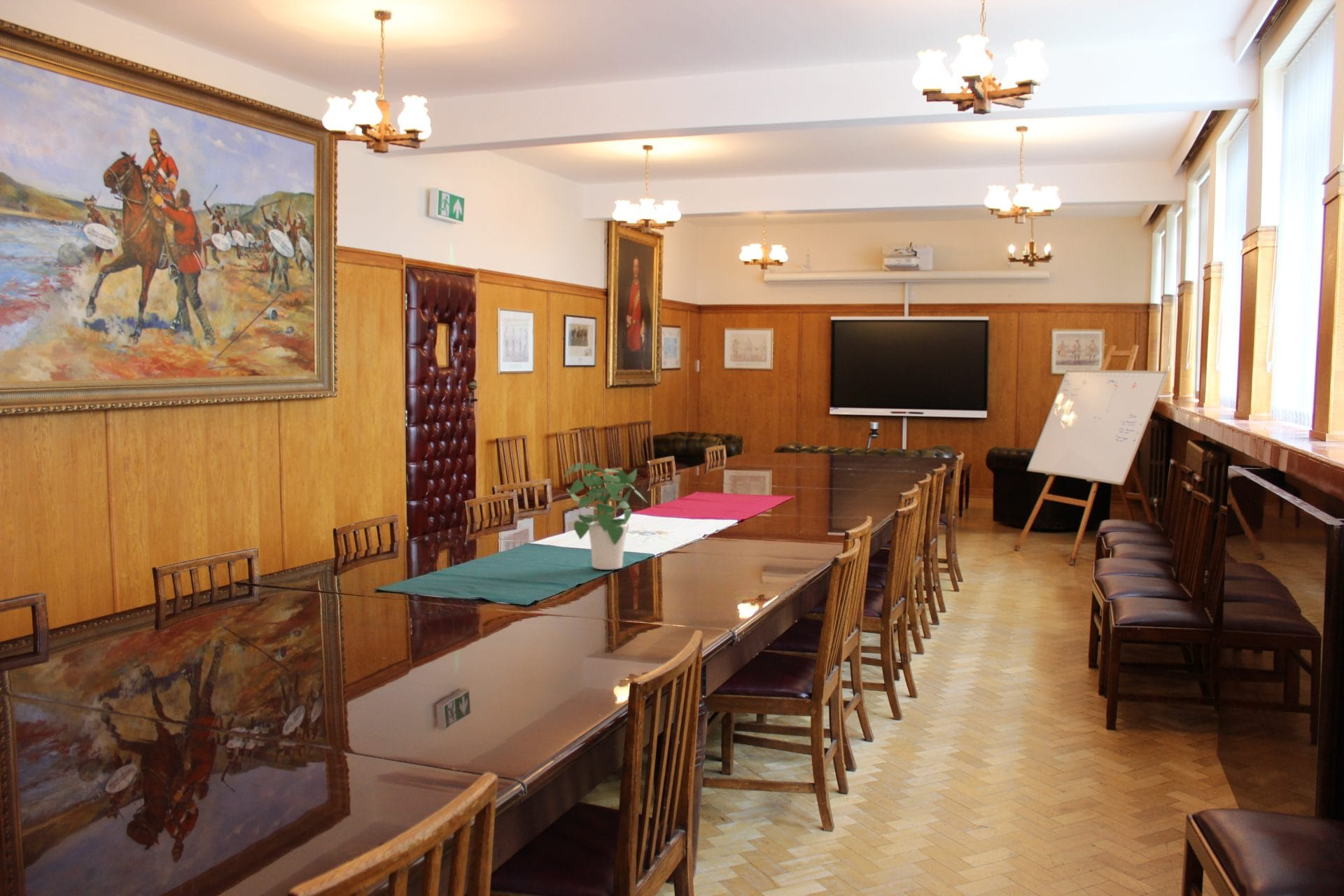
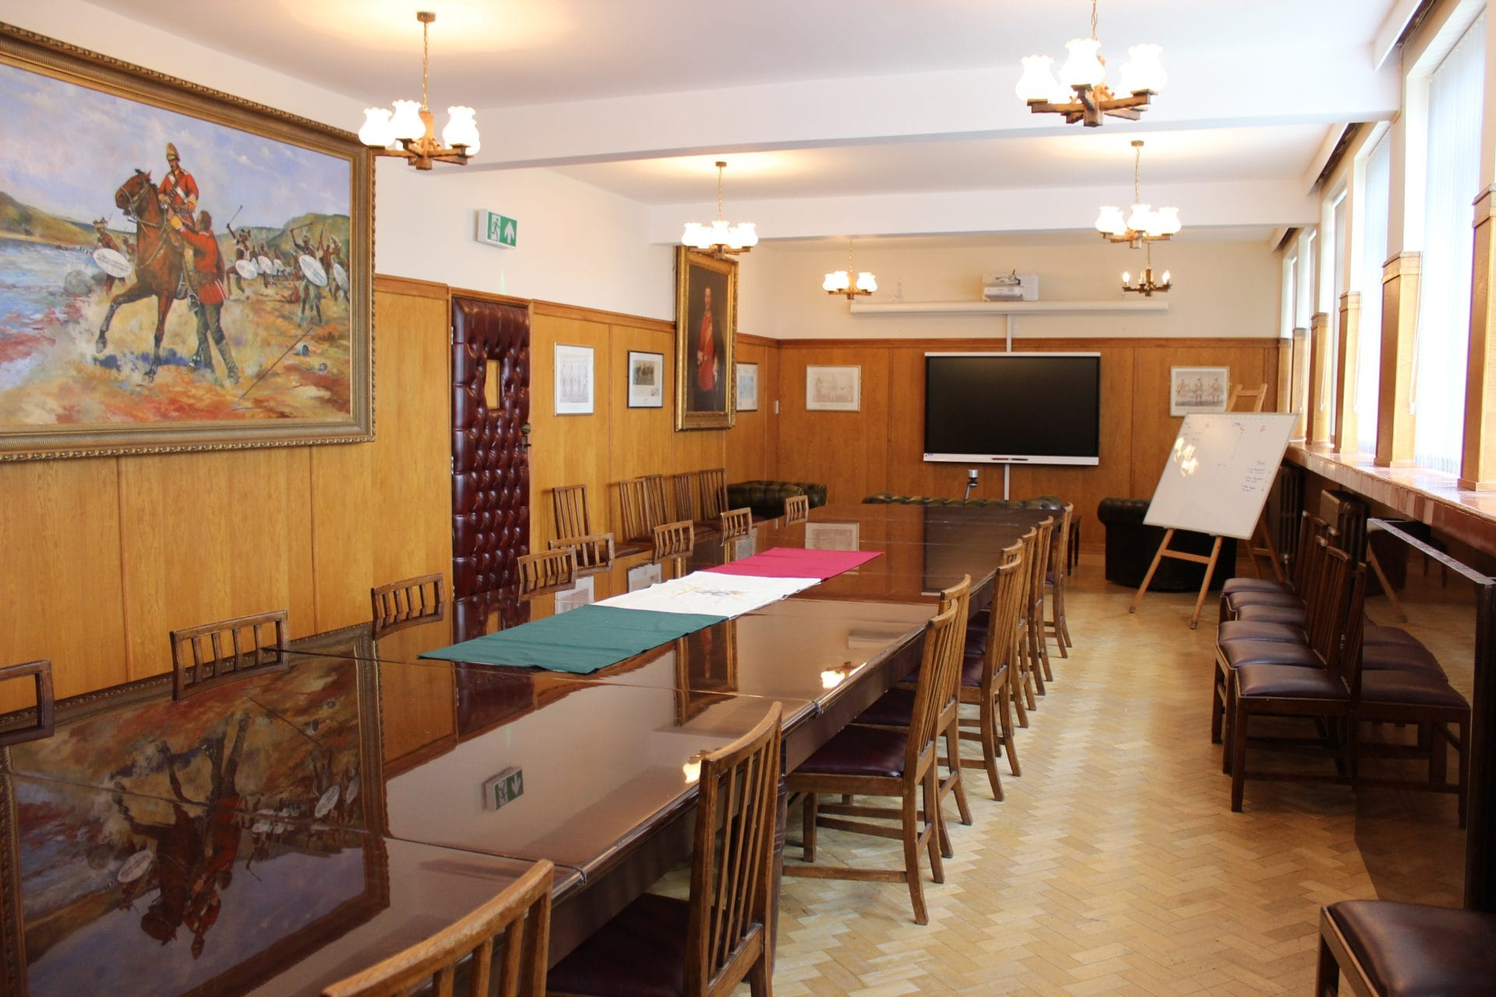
- potted plant (601, 514)
